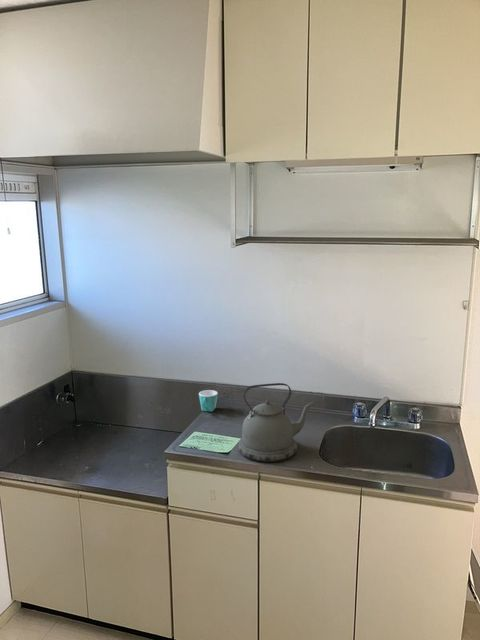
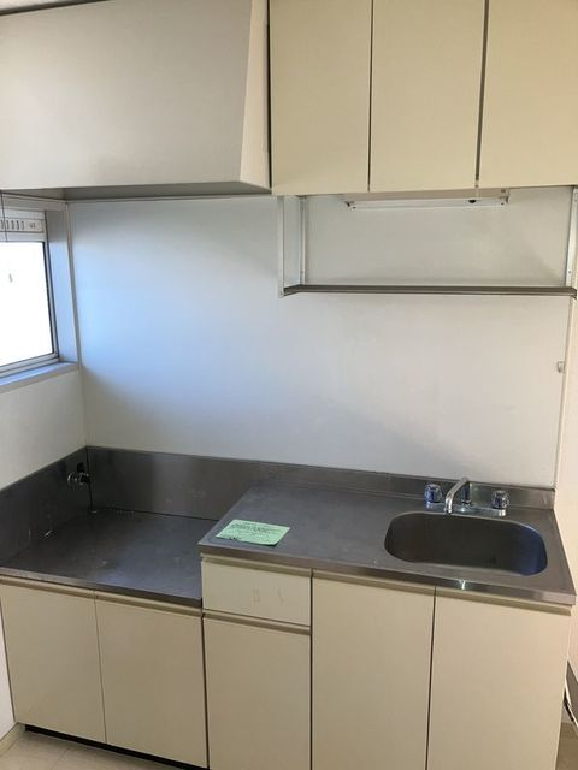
- kettle (270, 416)
- mug (207, 402)
